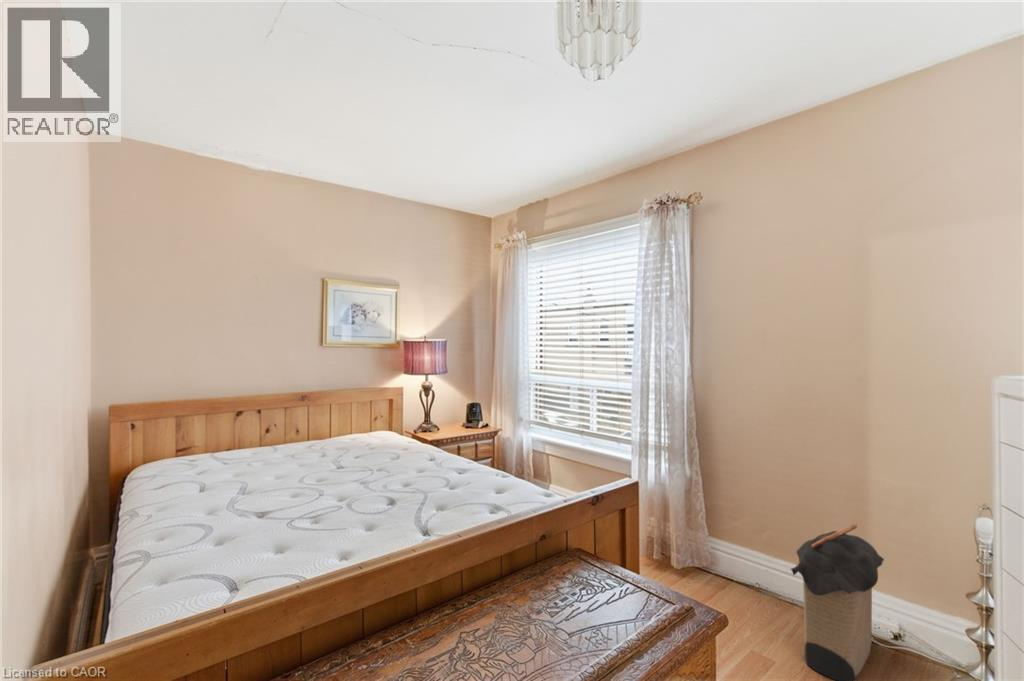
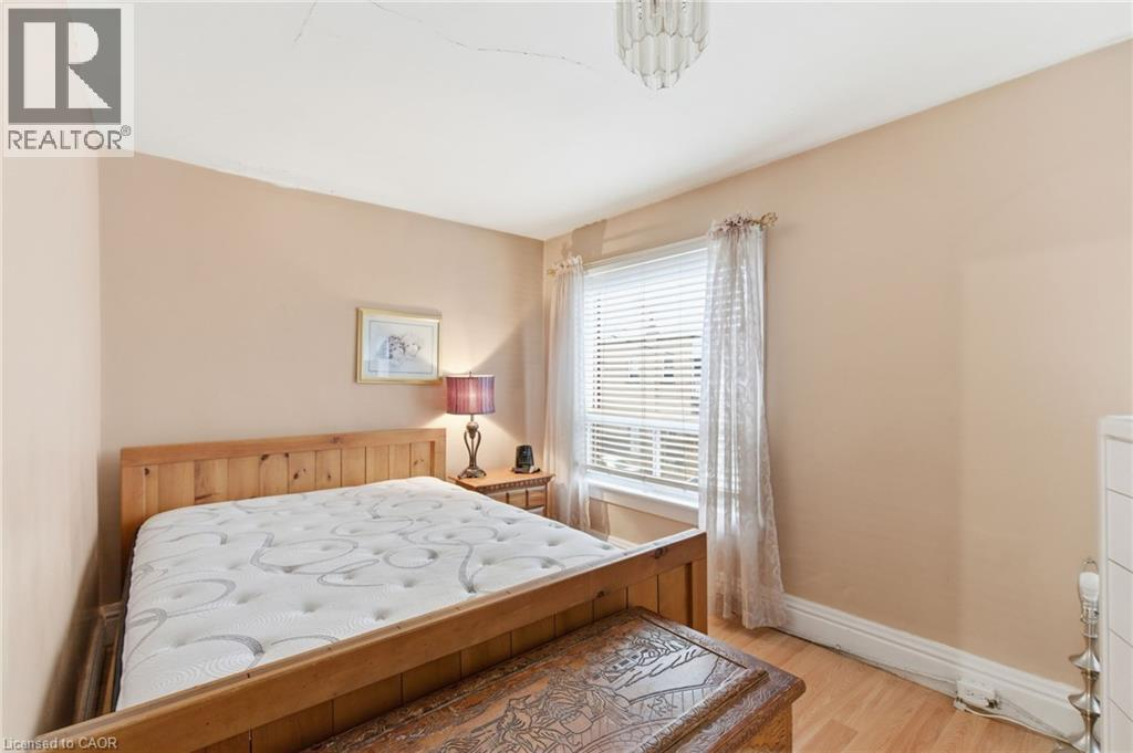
- laundry hamper (835, 582)
